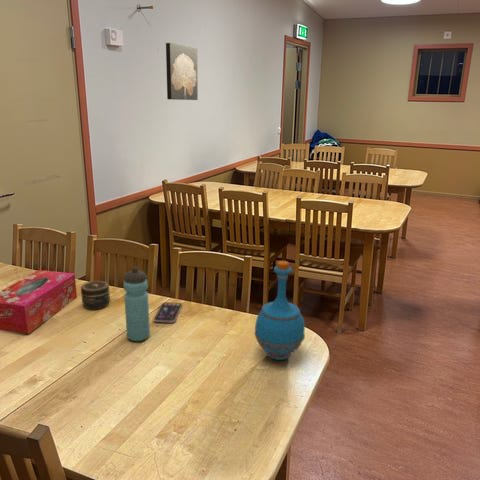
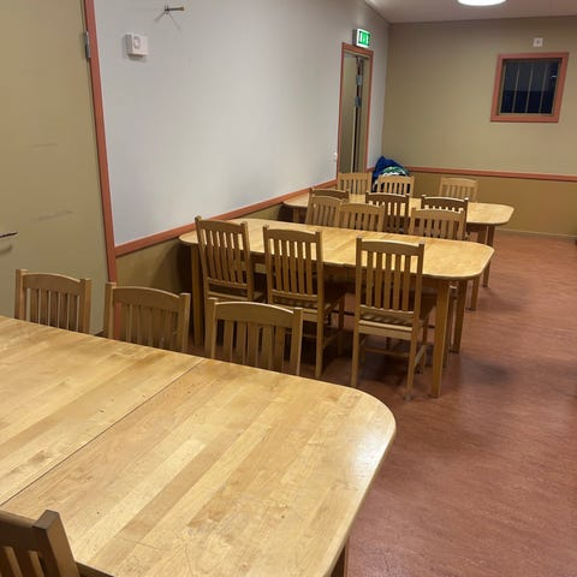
- smartphone (168, 311)
- jar (95, 294)
- bottle (280, 310)
- wall art (182, 73)
- water bottle (136, 302)
- tissue box (33, 299)
